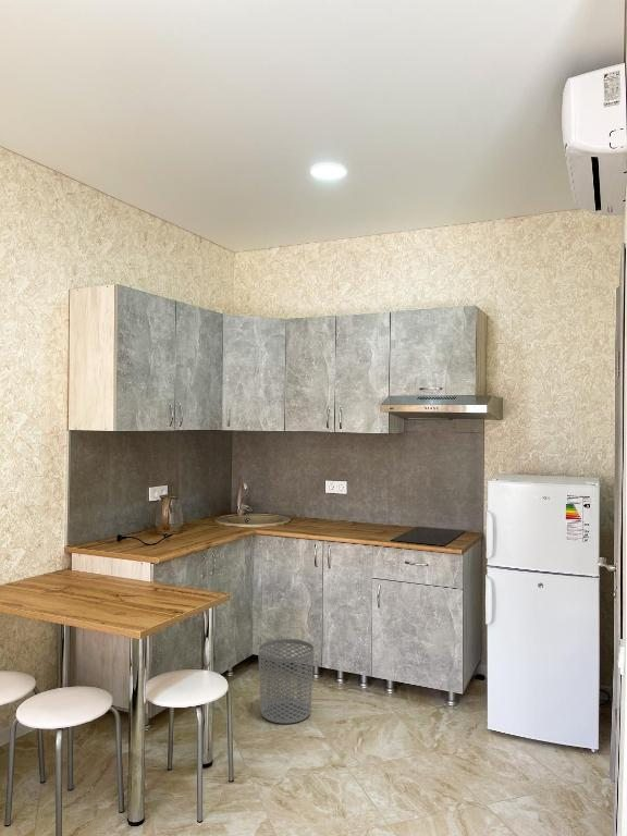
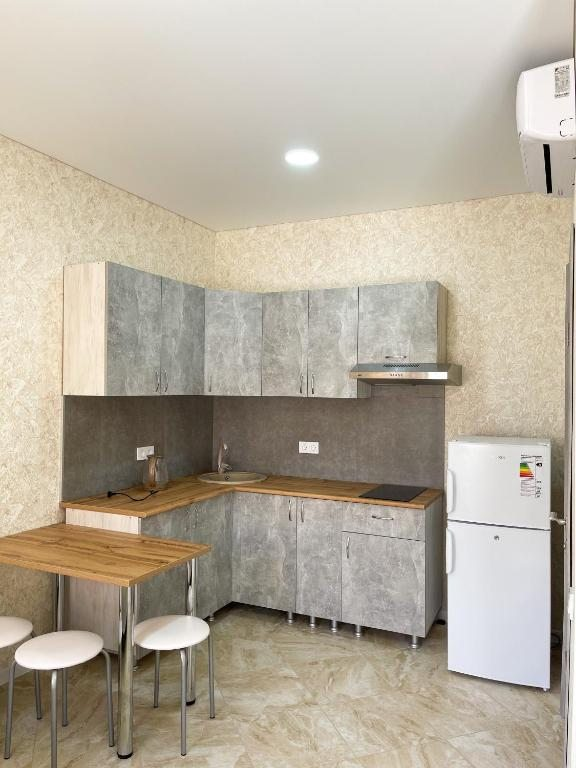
- waste bin (285, 679)
